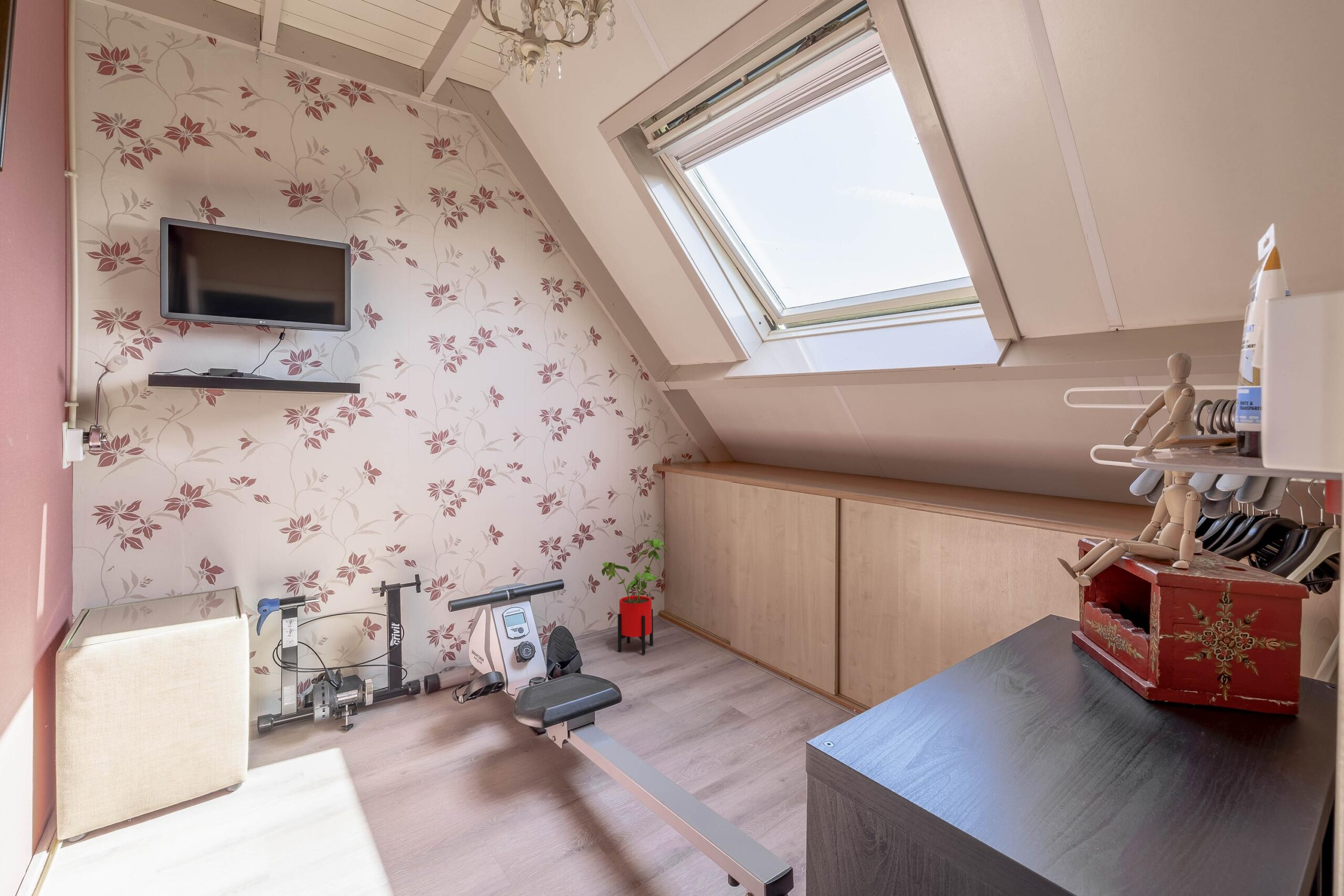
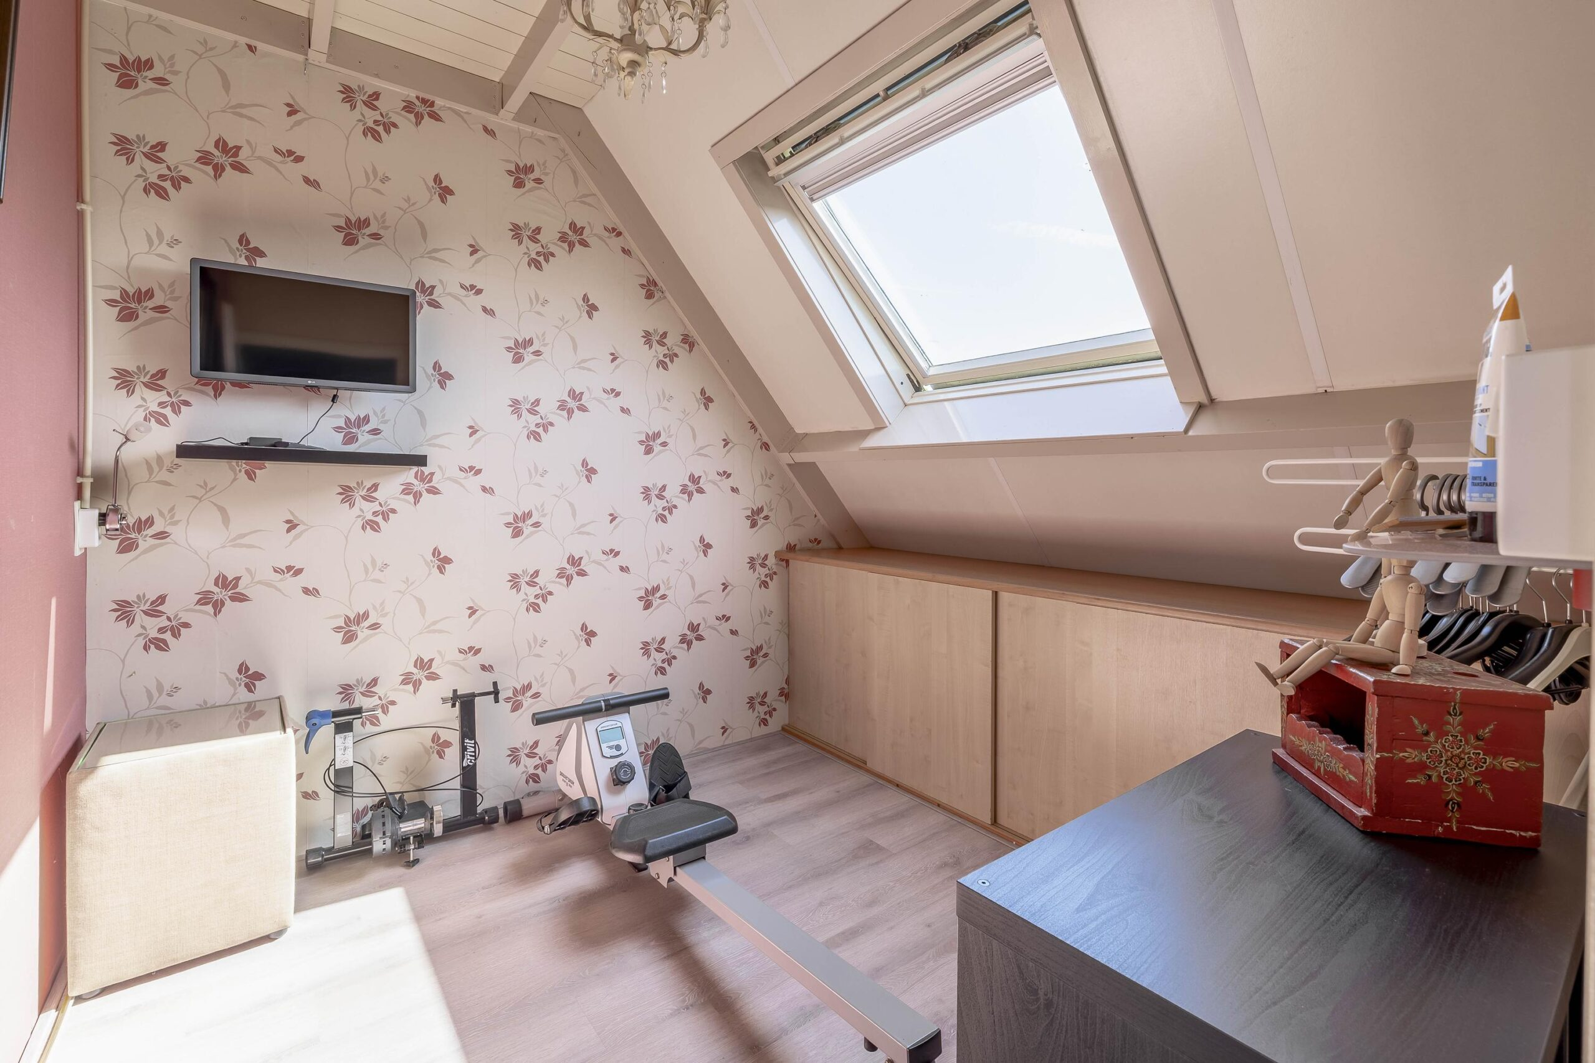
- house plant (640, 593)
